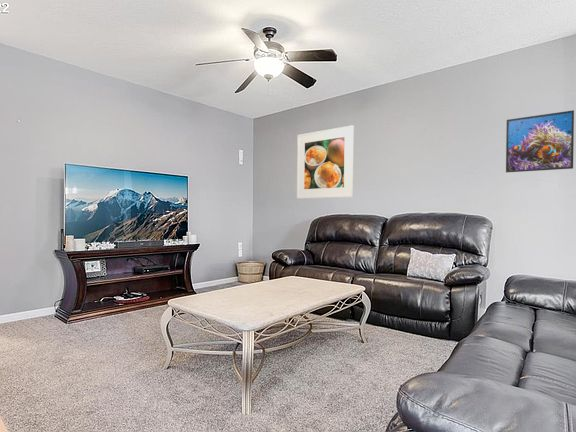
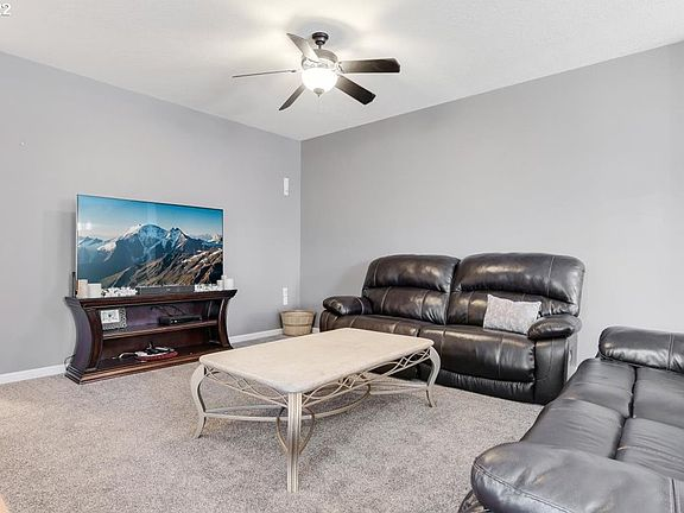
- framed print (323, 164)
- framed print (538, 143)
